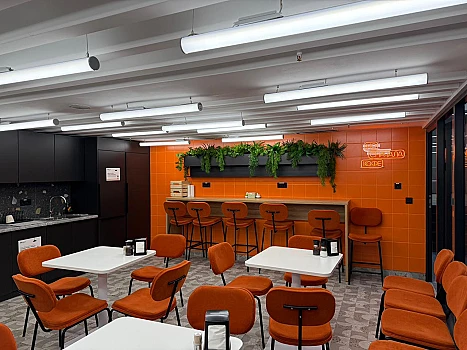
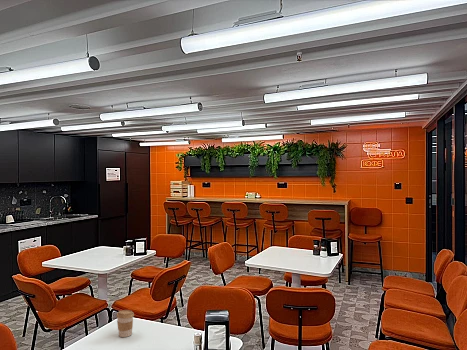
+ coffee cup (125, 322)
